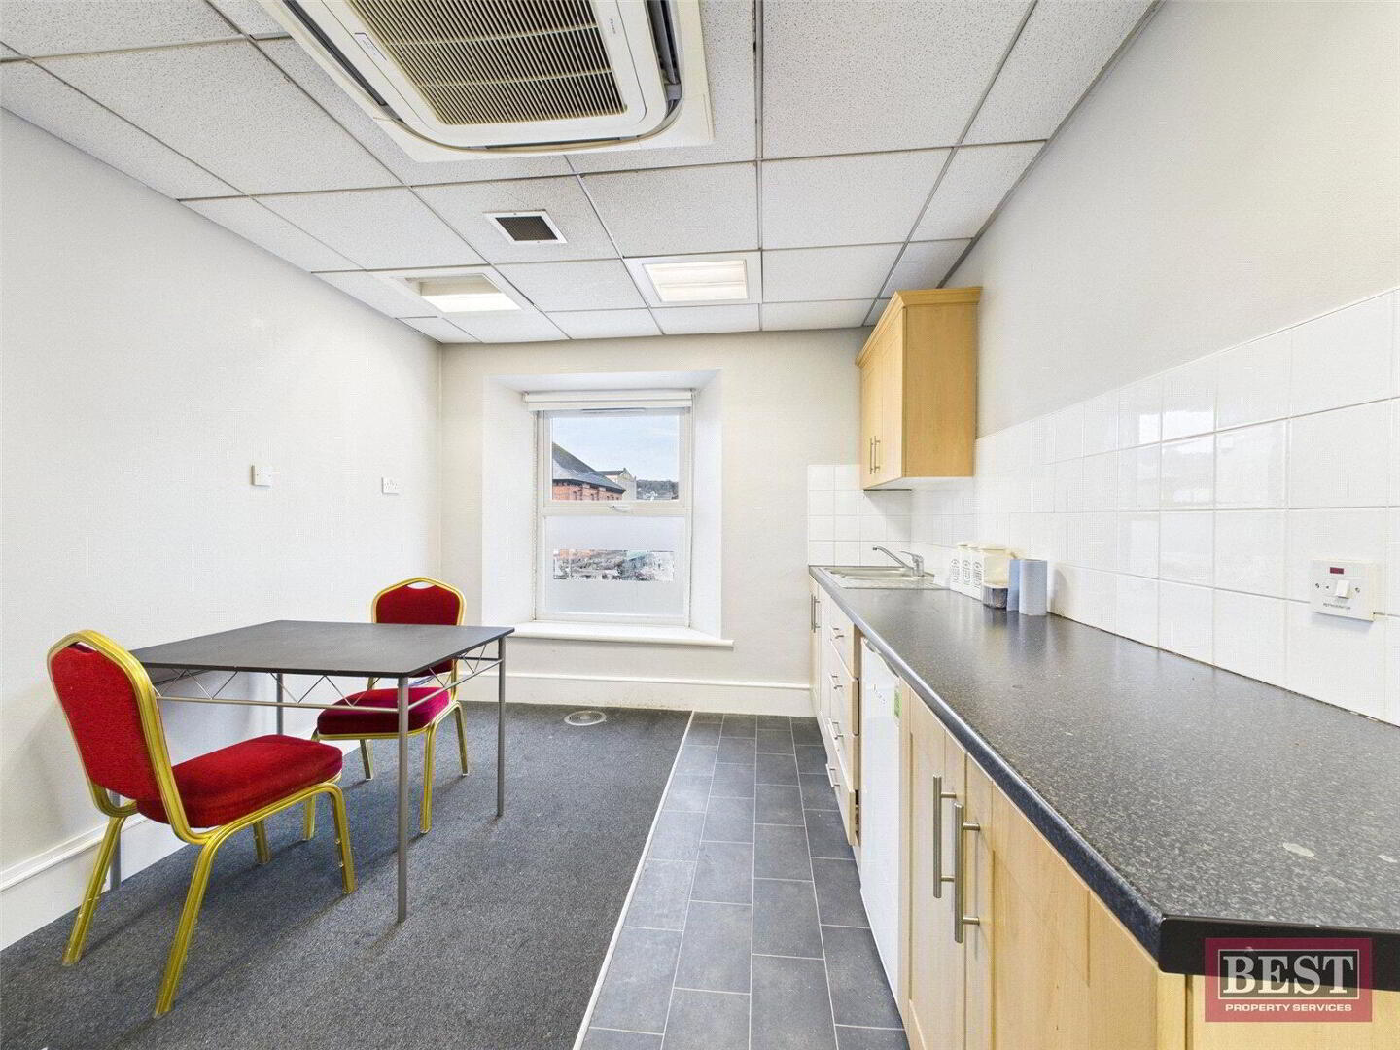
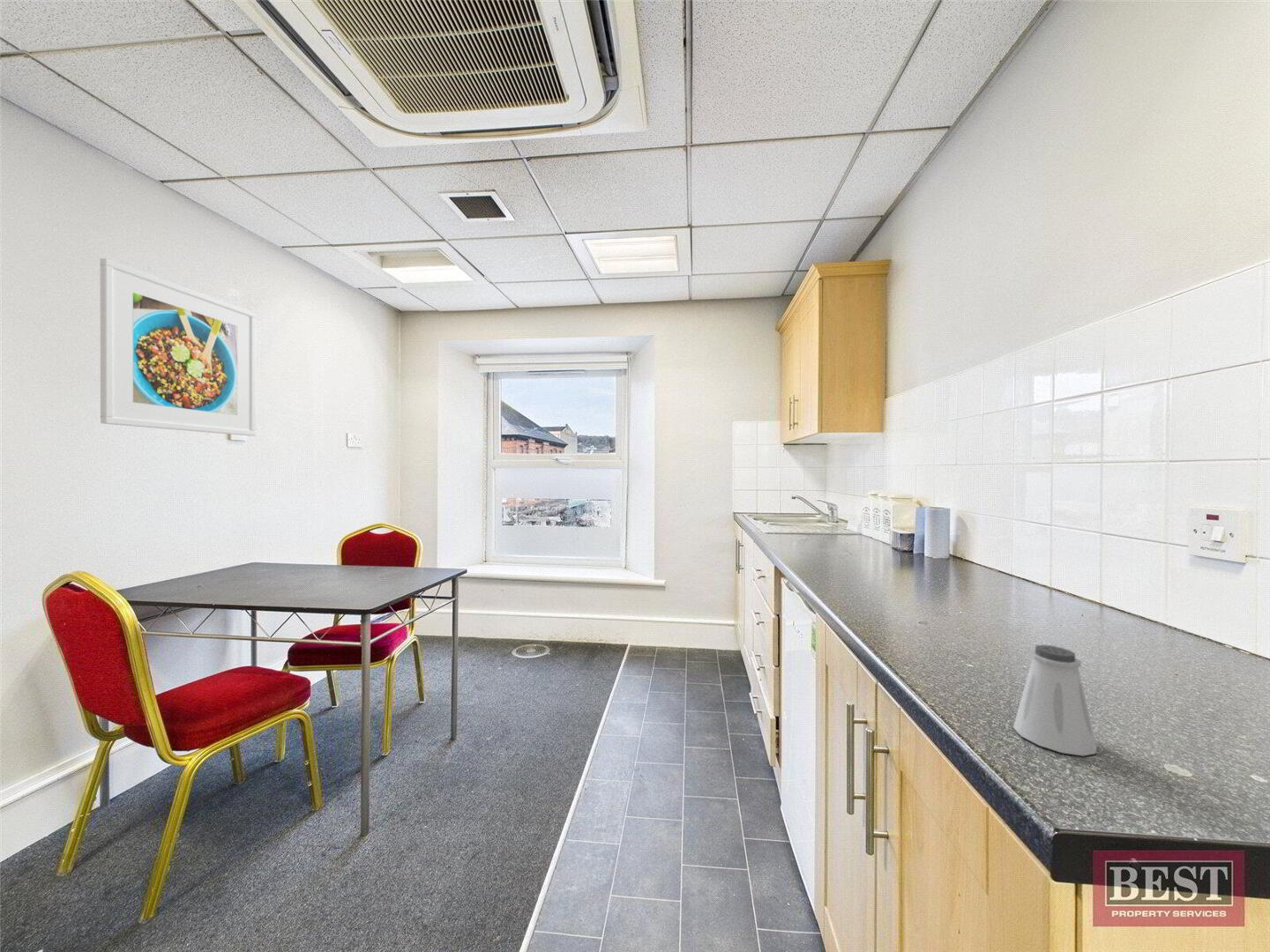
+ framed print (189, 360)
+ saltshaker (1054, 693)
